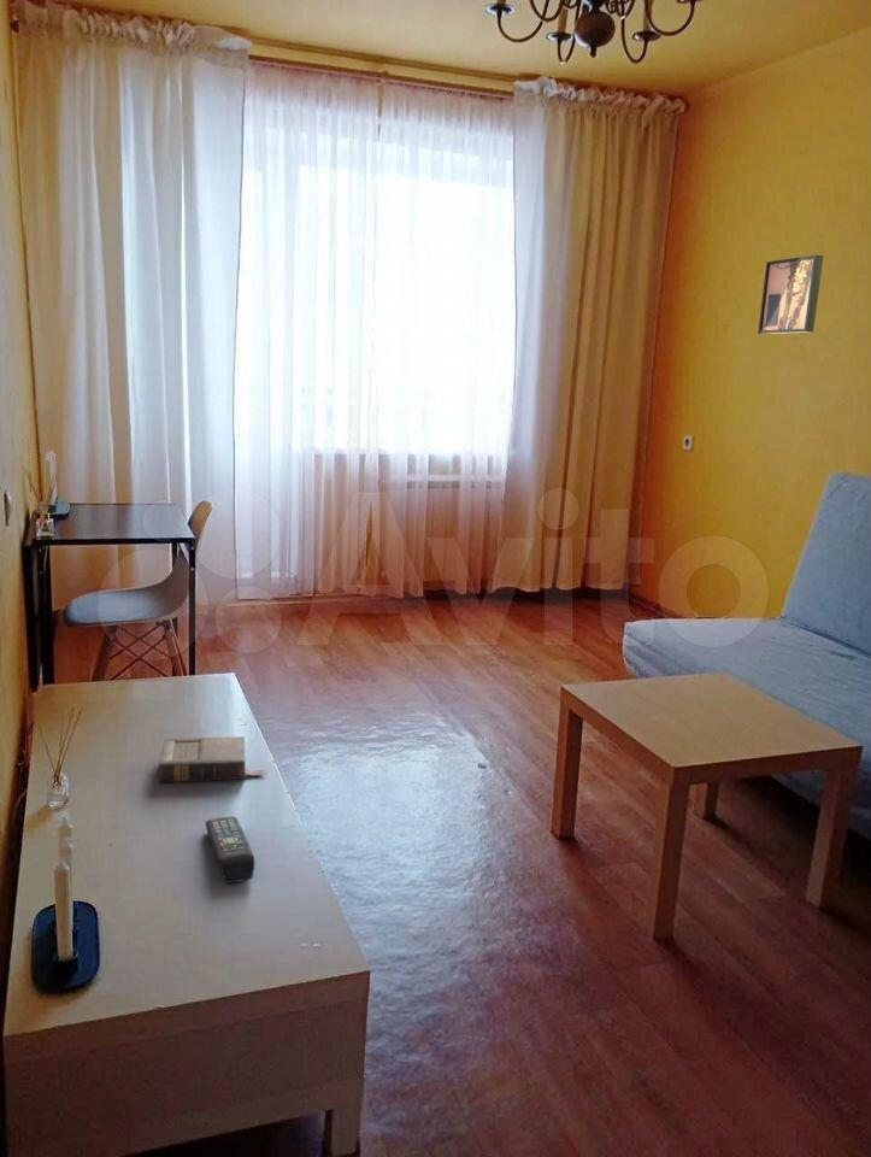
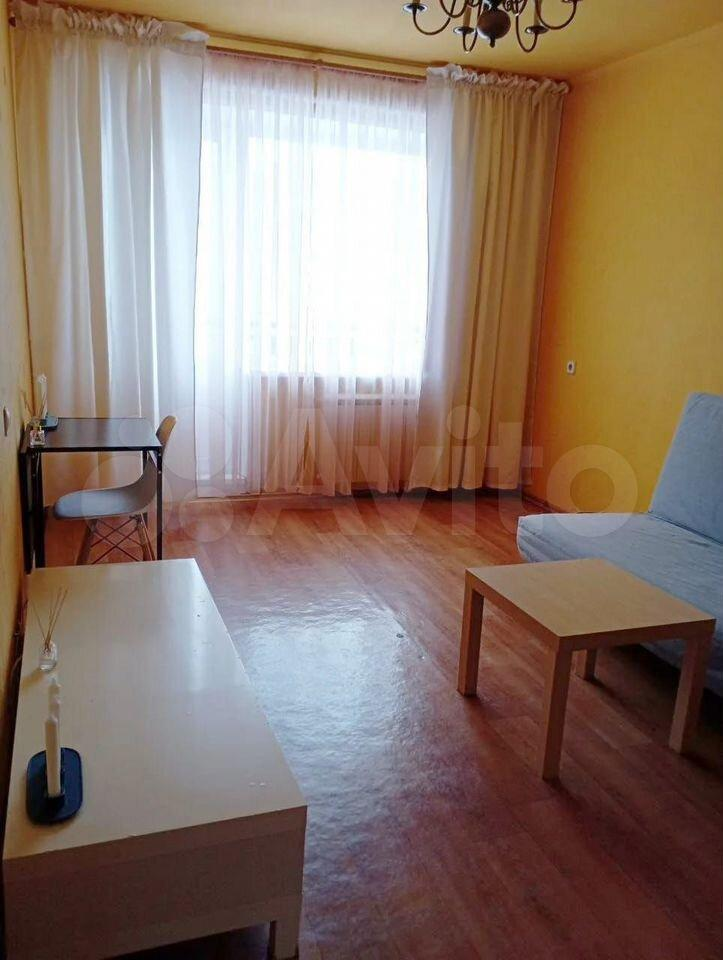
- wall art (789, 295)
- remote control (229, 844)
- book (214, 758)
